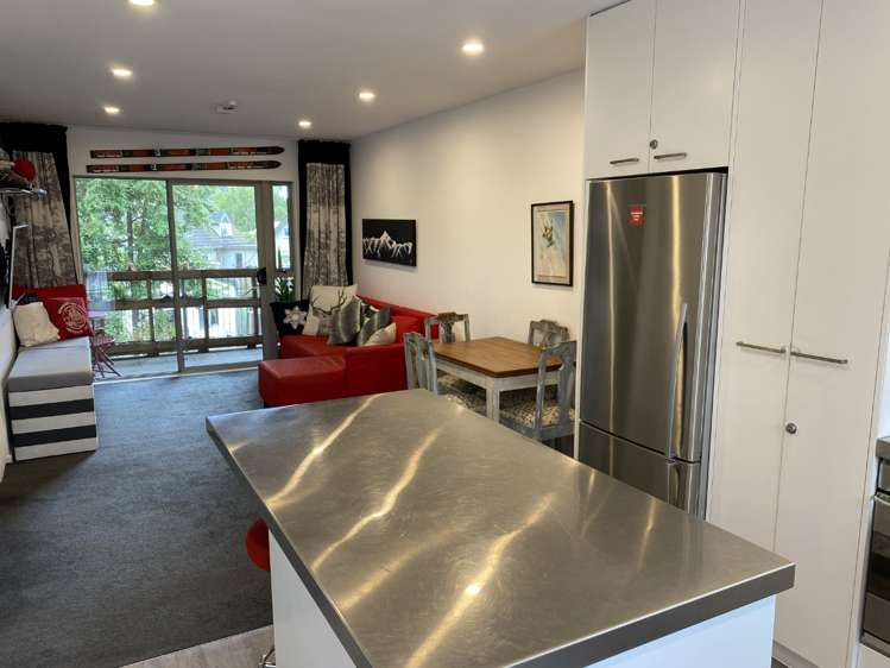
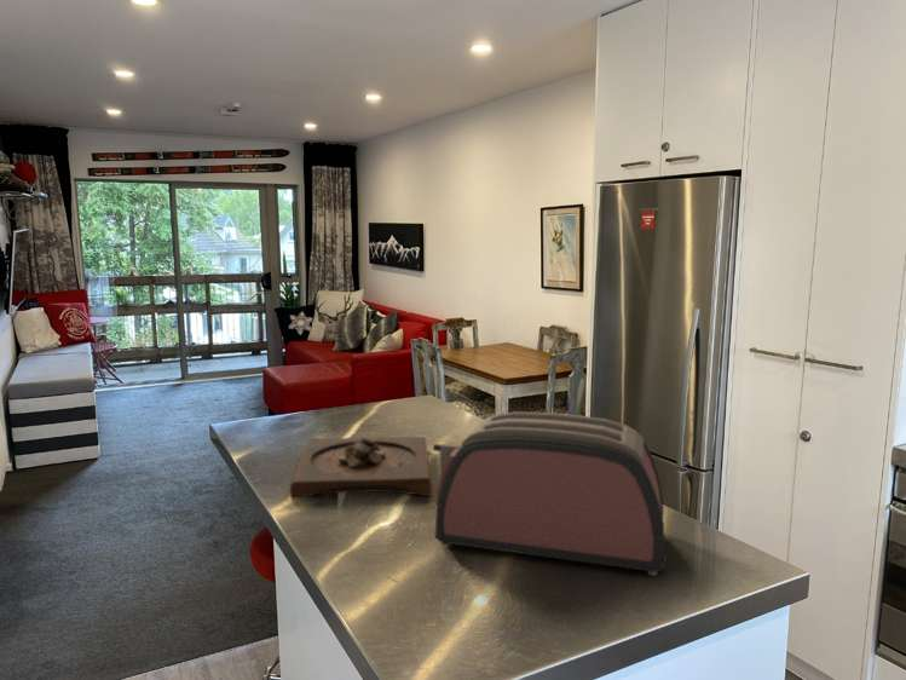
+ wooden tray (363, 454)
+ toaster (544, 480)
